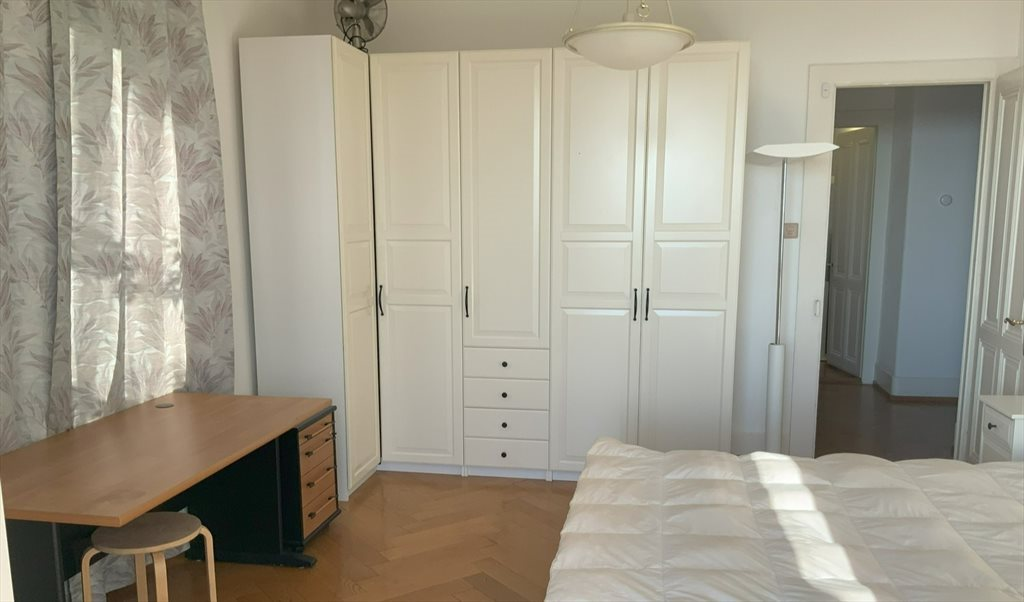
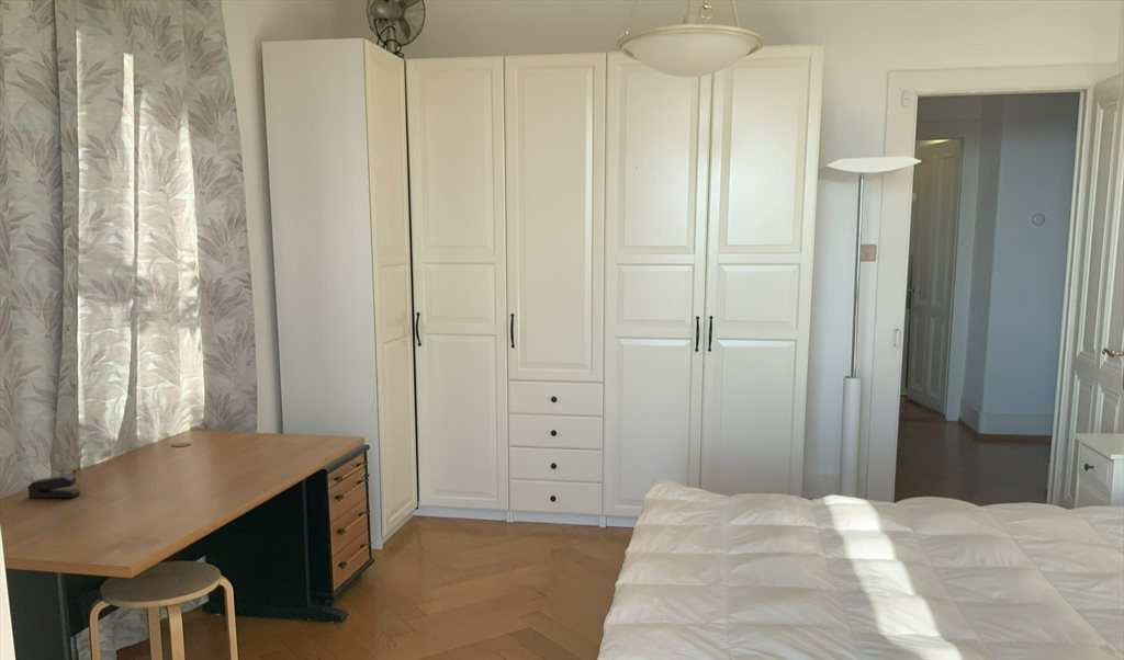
+ stapler (53, 486)
